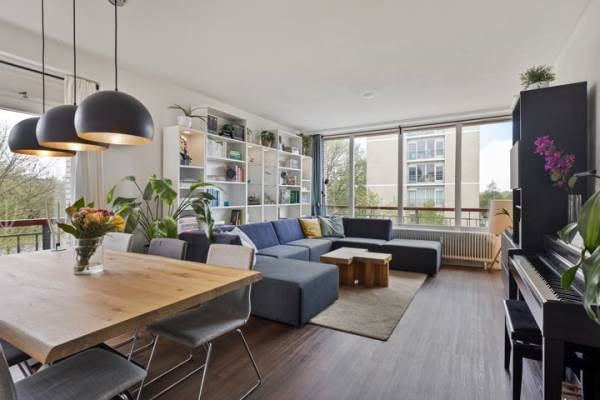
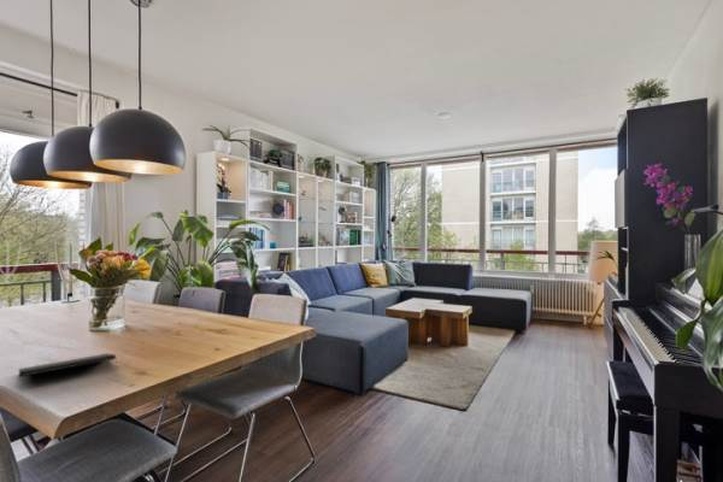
+ notepad (67, 364)
